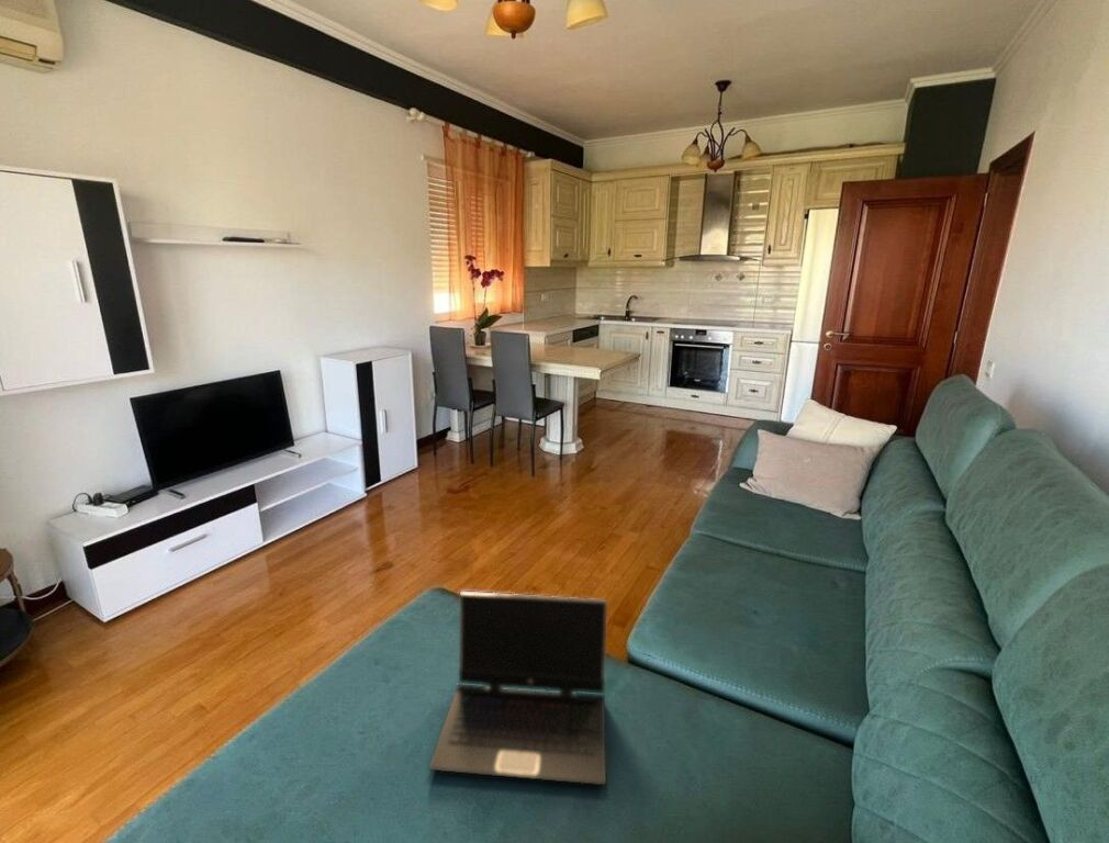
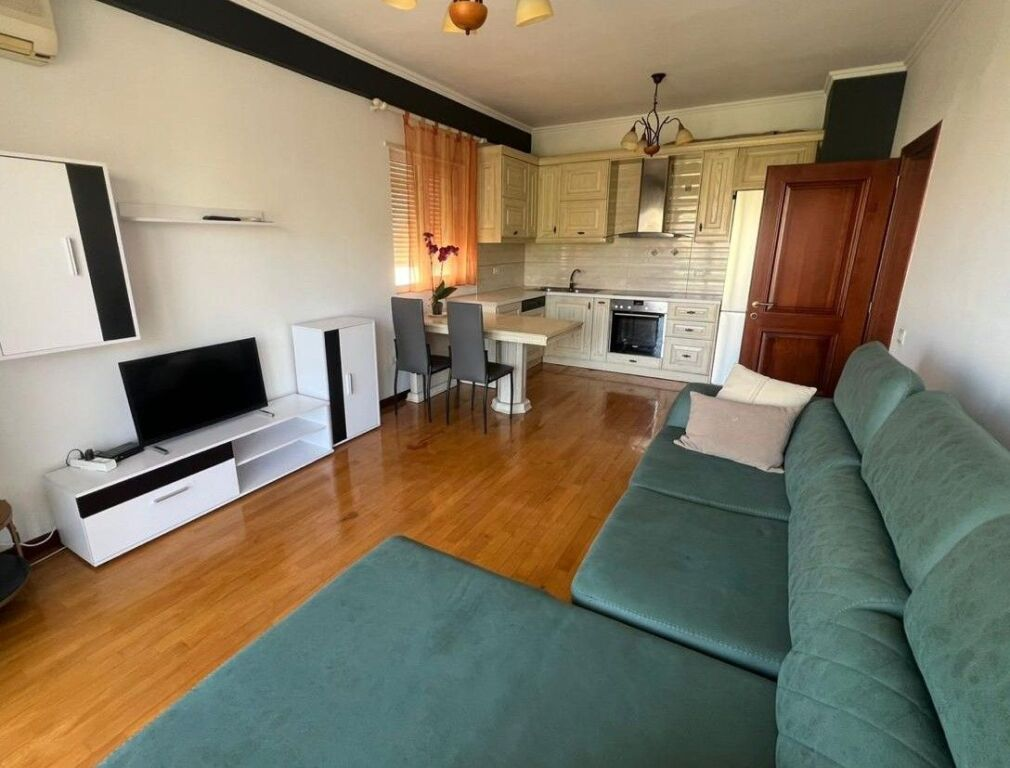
- laptop computer (525, 679)
